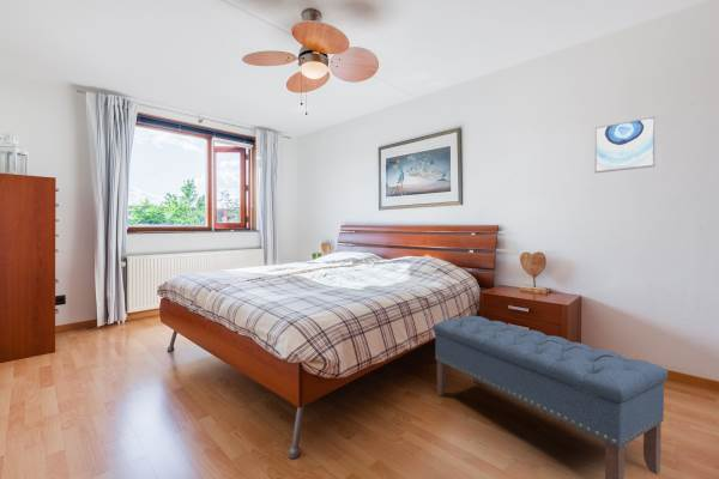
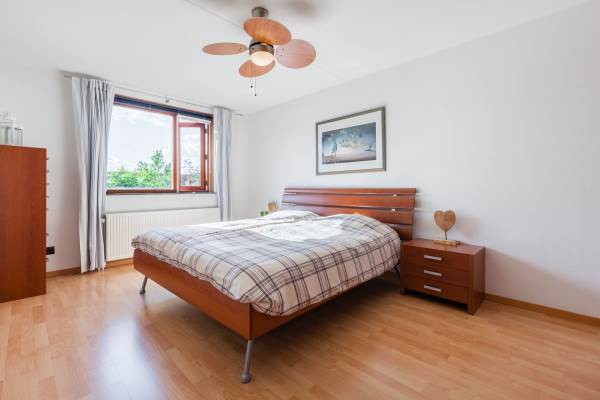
- wall art (623, 146)
- bench (526, 381)
